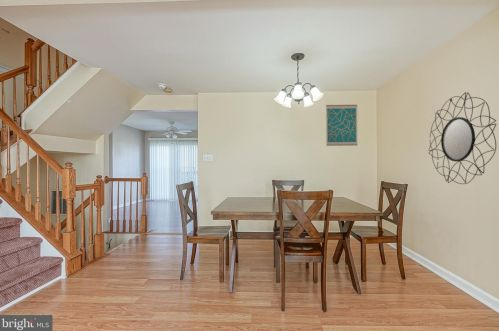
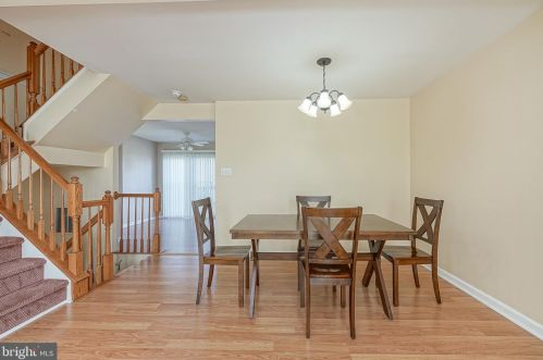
- home mirror (457, 139)
- wall art (341, 125)
